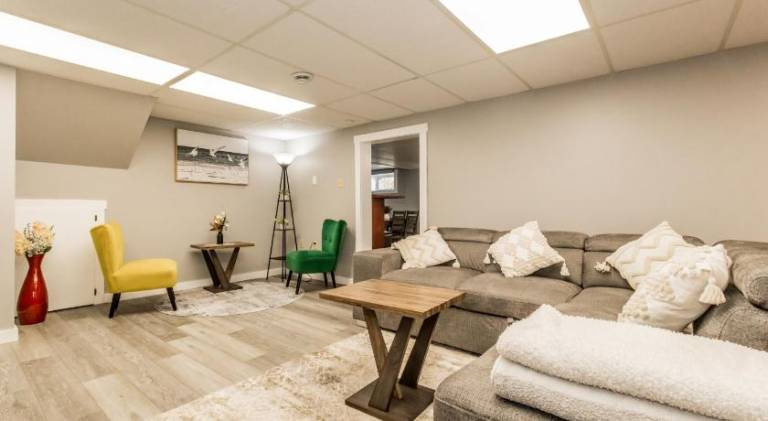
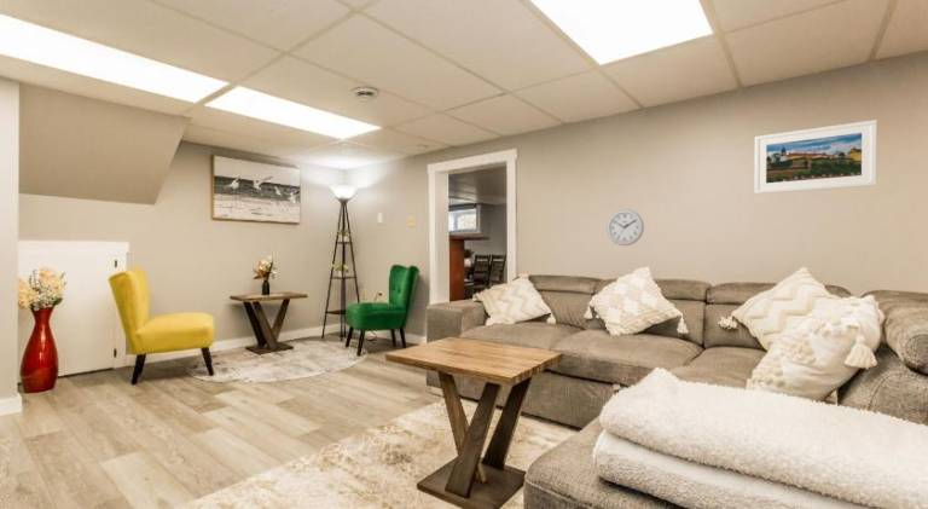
+ wall clock (624, 227)
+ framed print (811, 158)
